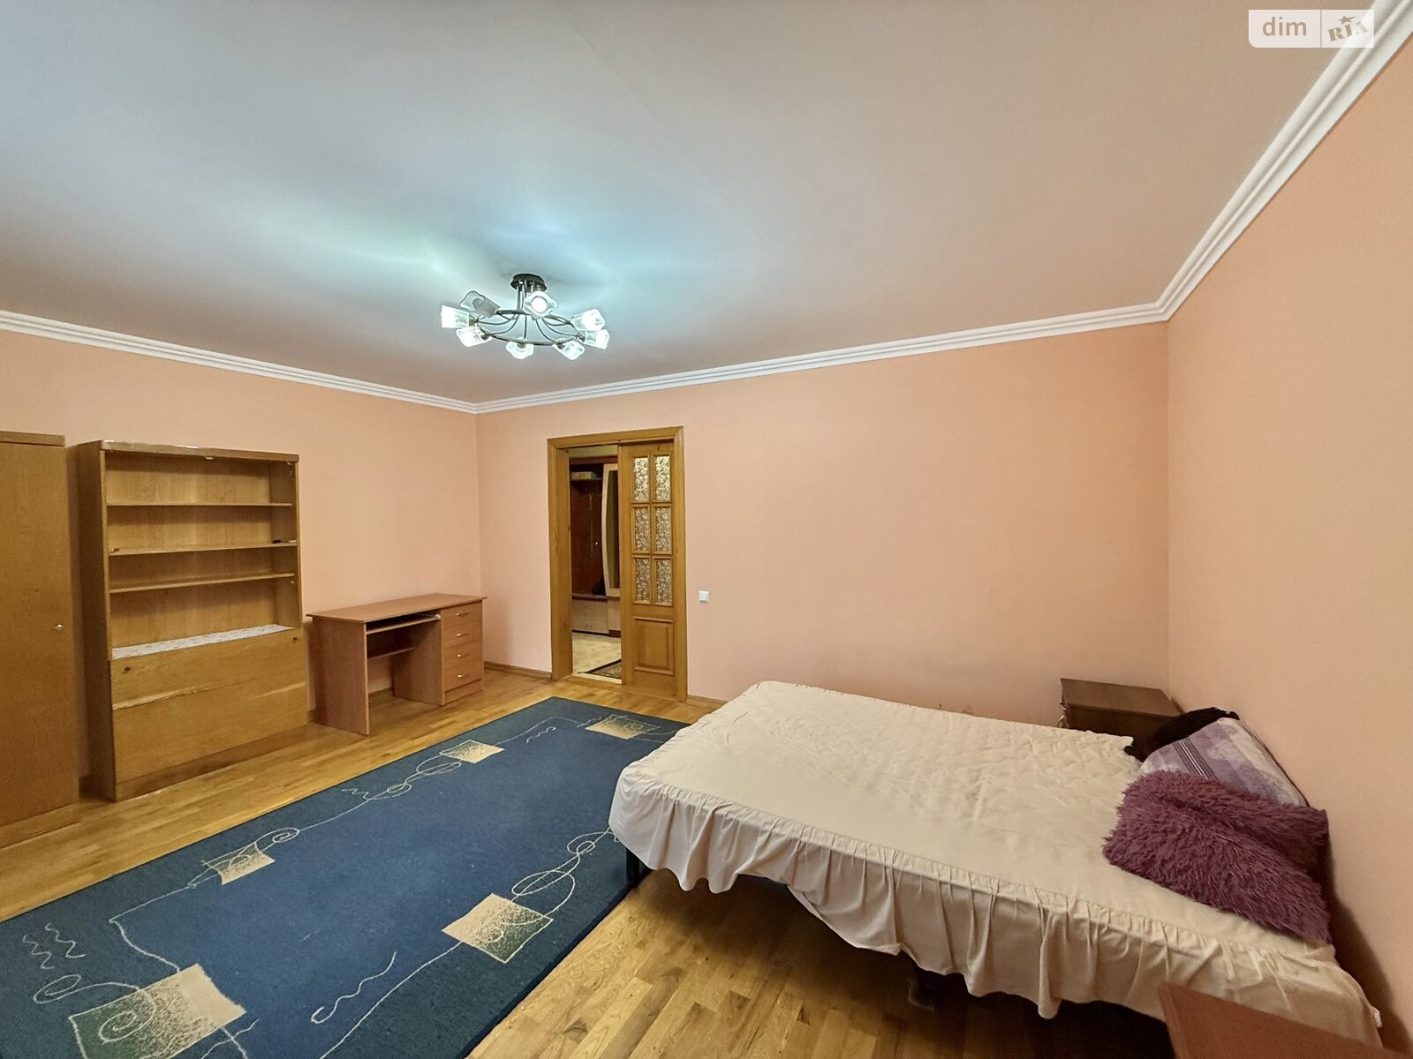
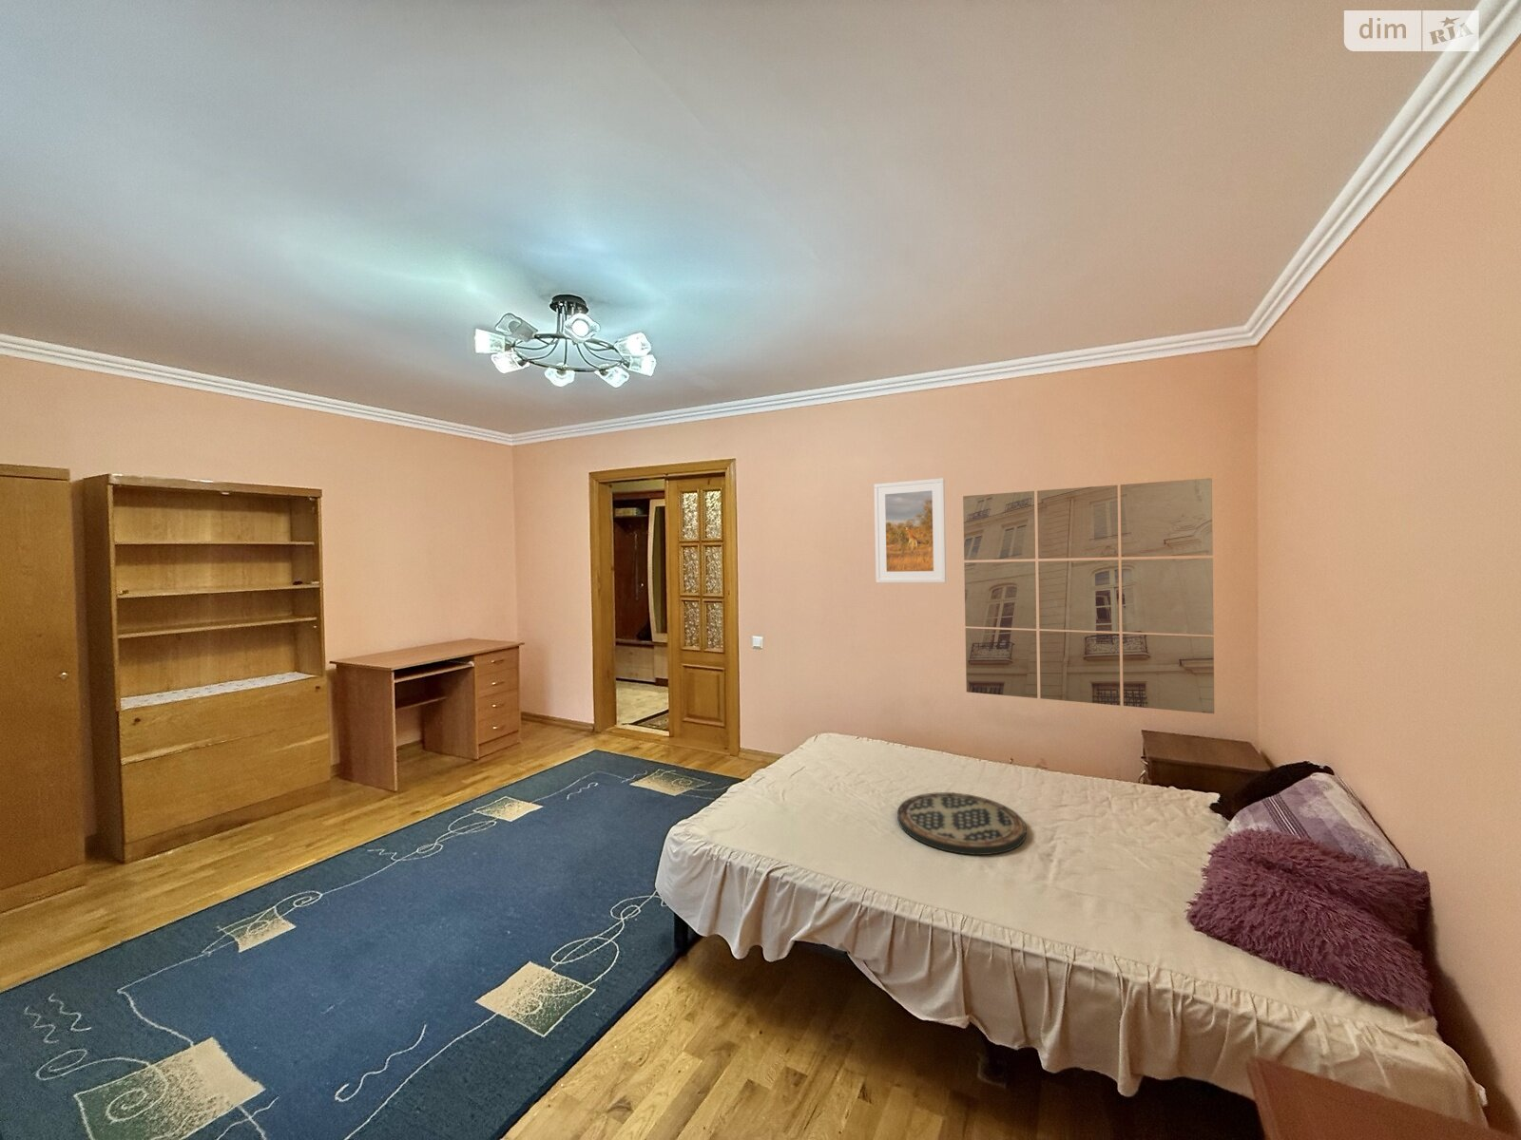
+ tray (959, 820)
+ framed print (909, 532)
+ wall art (1077, 595)
